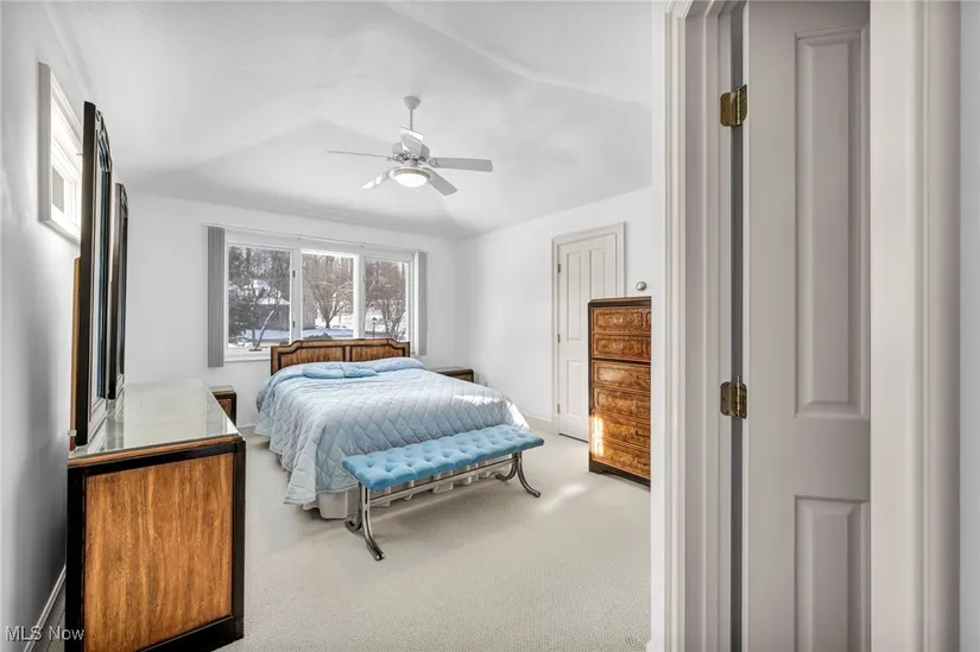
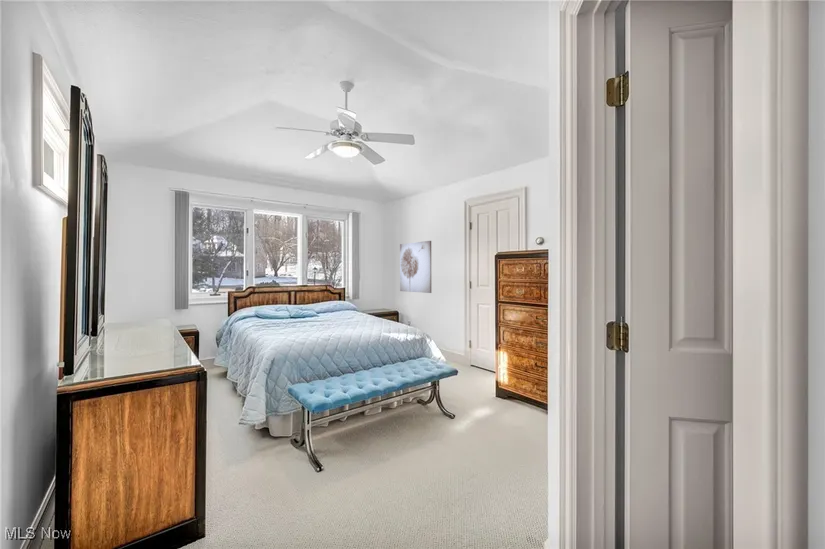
+ wall art (414, 267)
